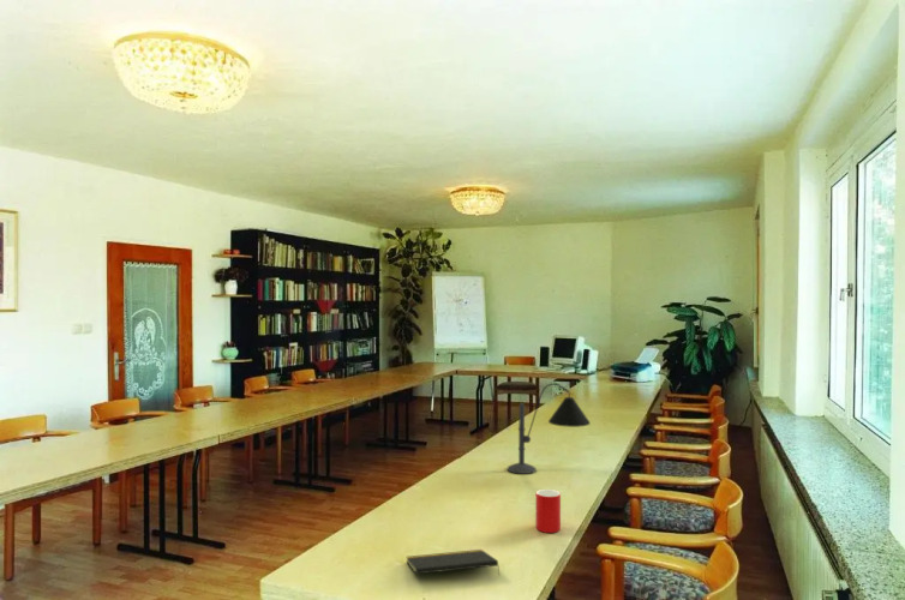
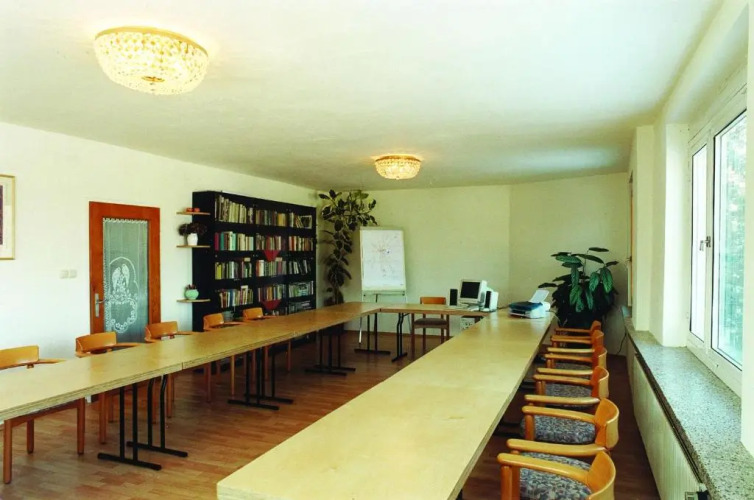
- notepad (450, 560)
- cup (549, 509)
- desk lamp (550, 422)
